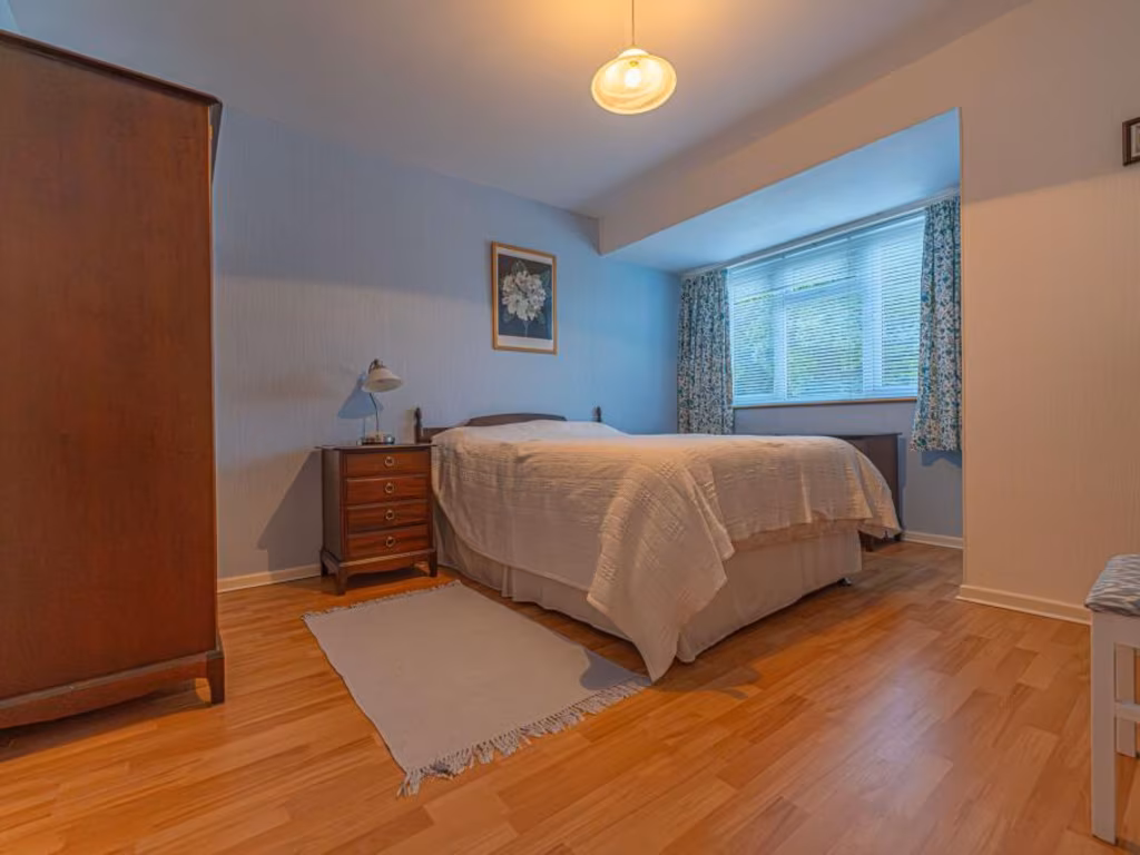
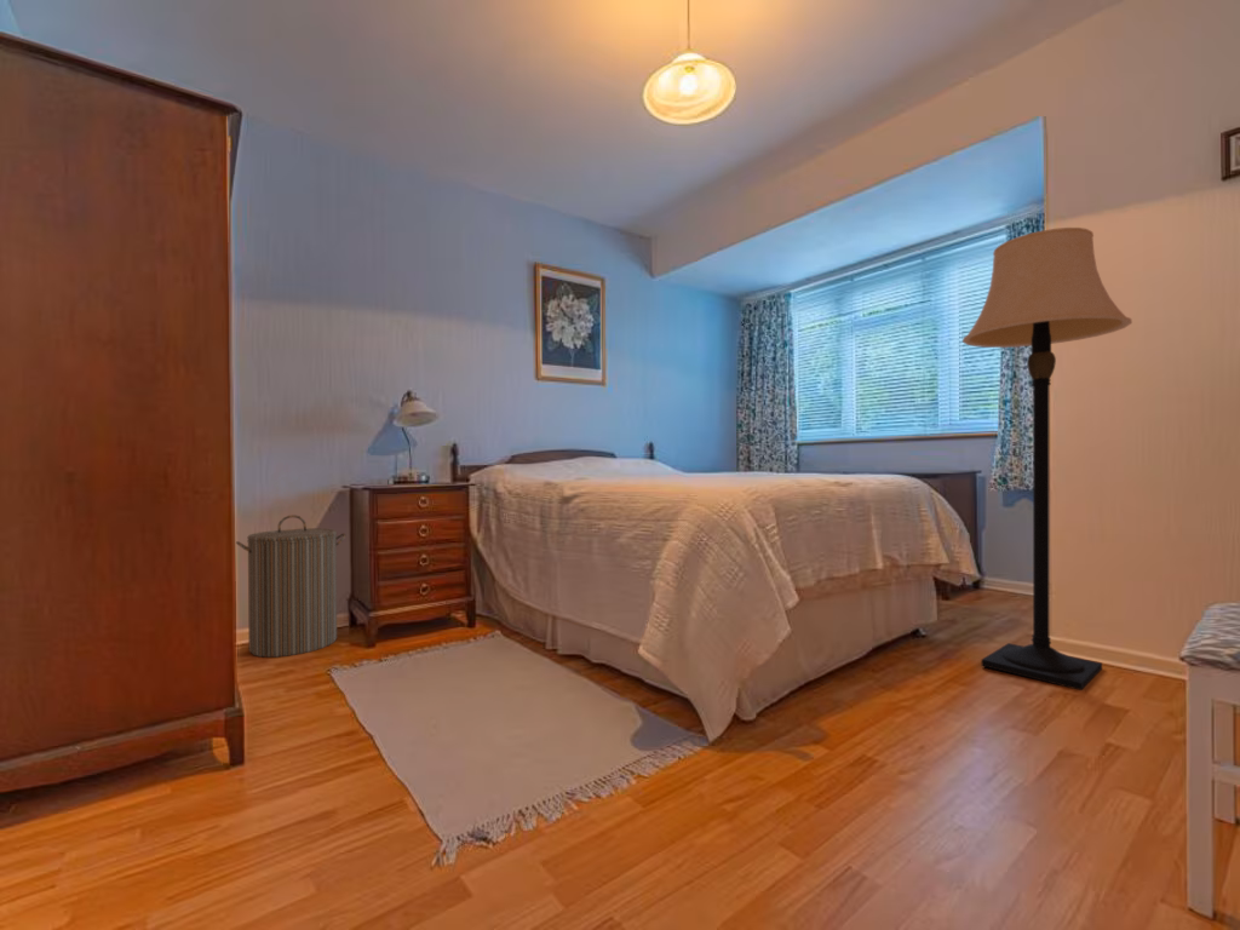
+ laundry hamper (293, 579)
+ lamp (1040, 455)
